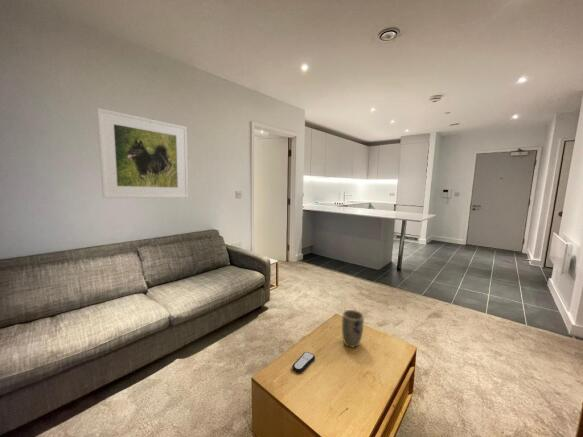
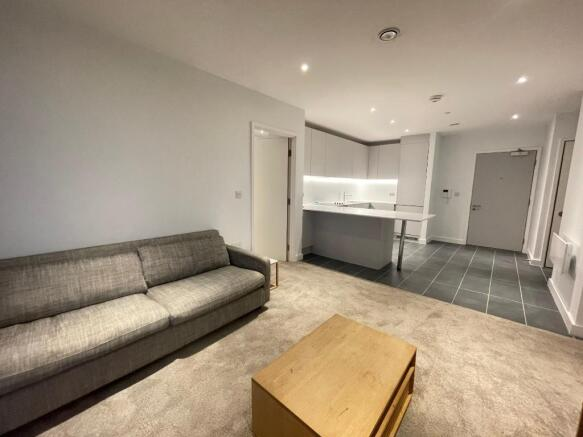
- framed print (148, 159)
- plant pot (352, 329)
- remote control (303, 361)
